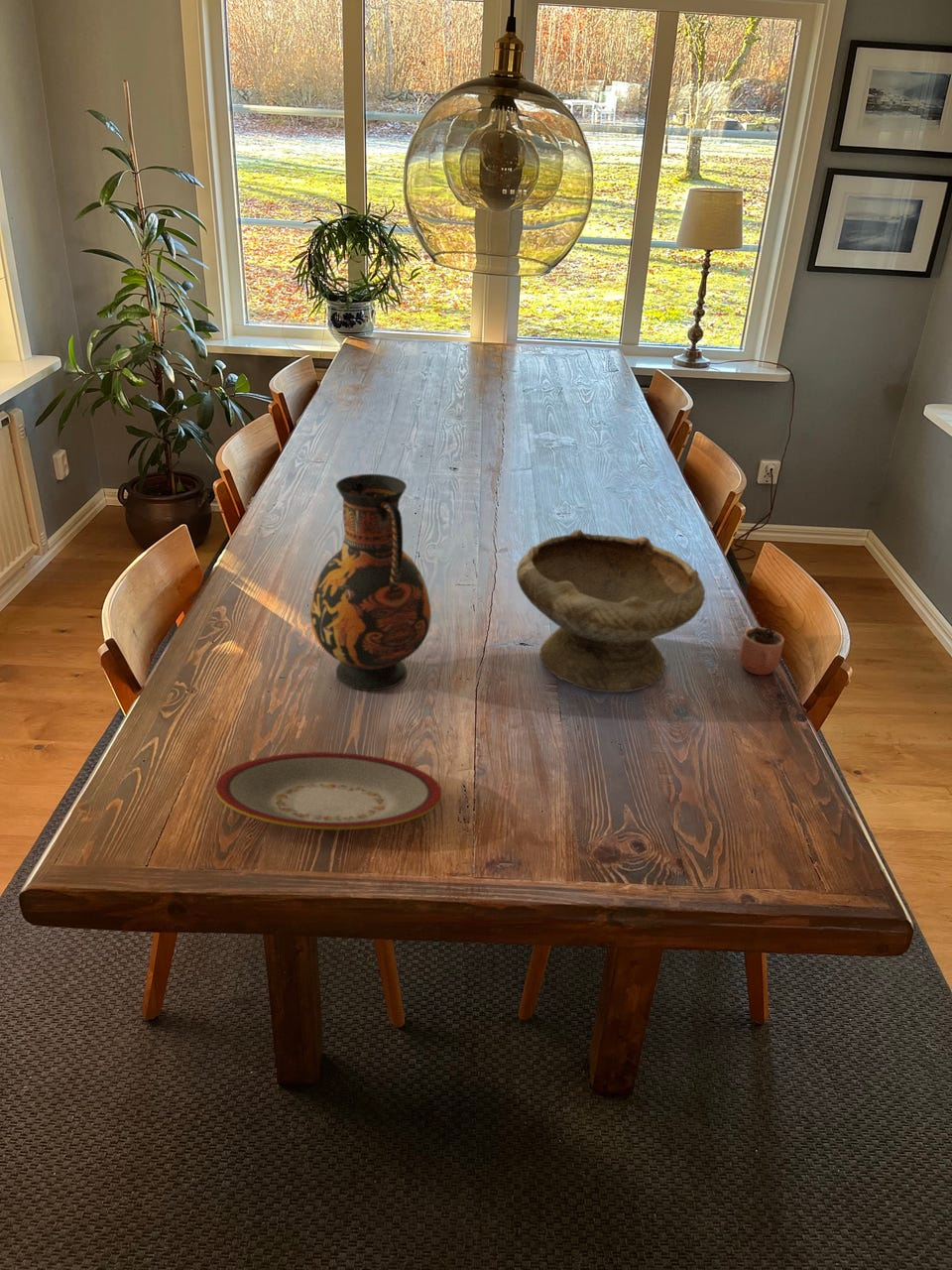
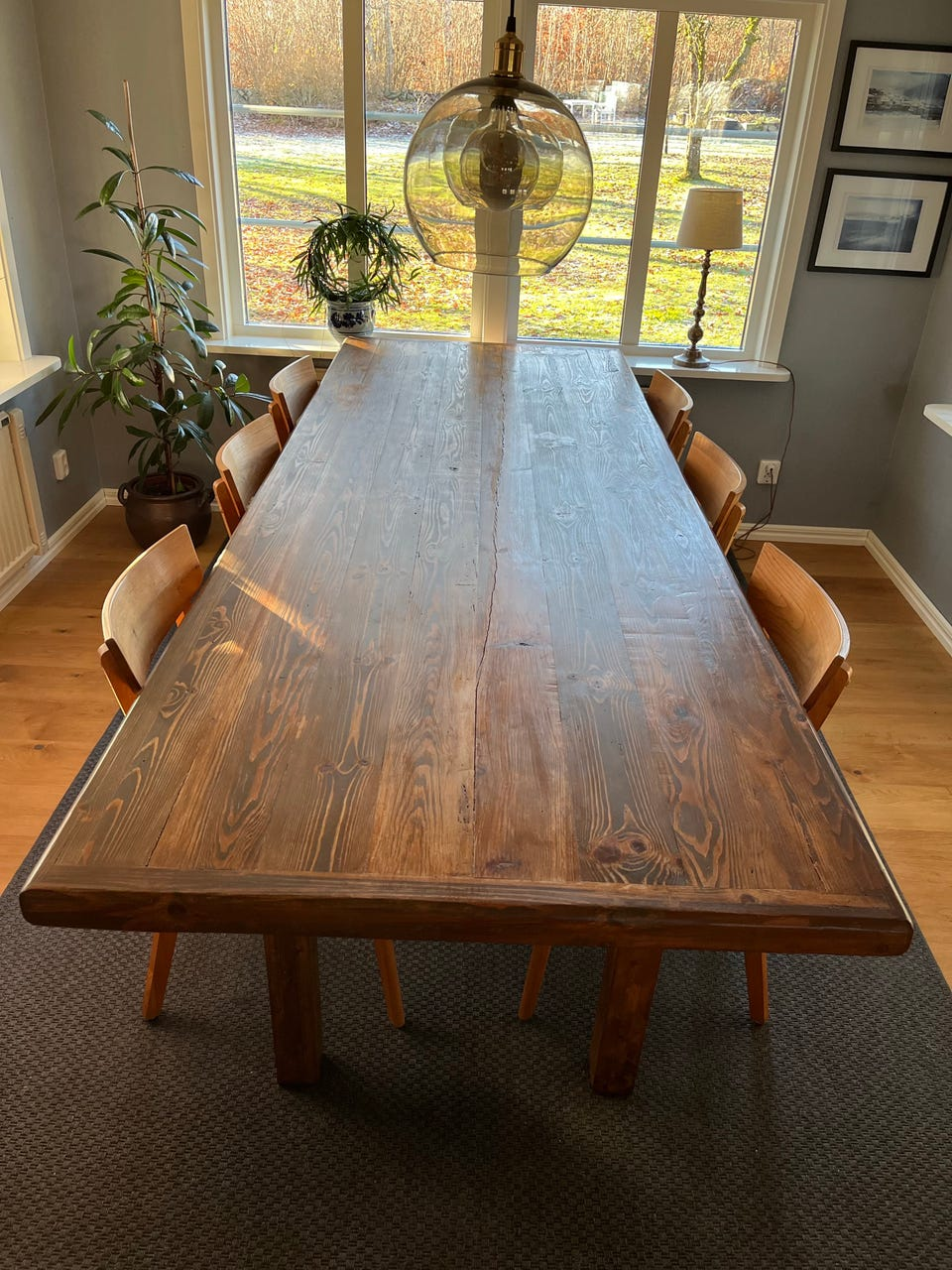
- cocoa (764, 639)
- vase (371, 582)
- bowl (606, 610)
- plate (329, 795)
